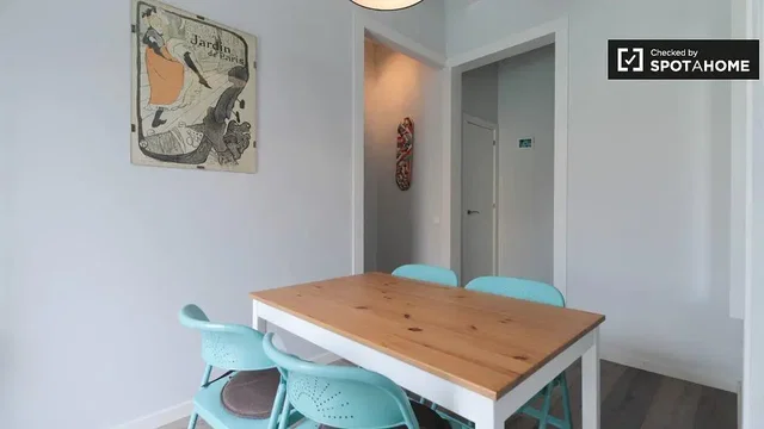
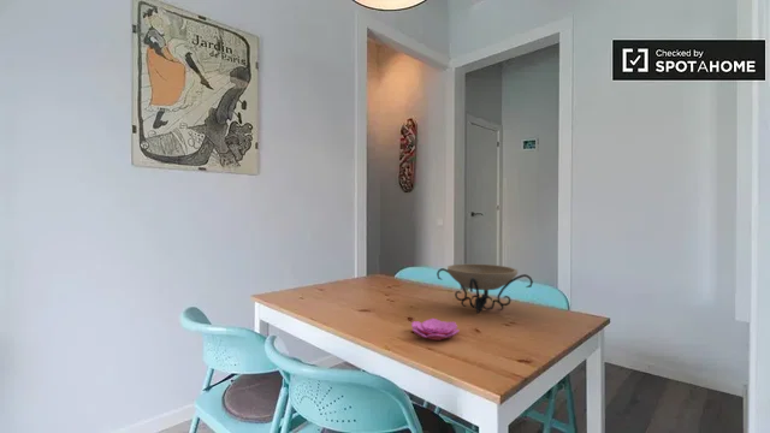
+ decorative bowl (481, 289)
+ flower (434, 330)
